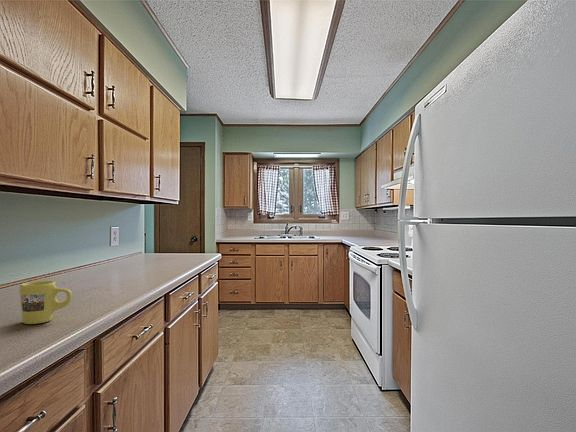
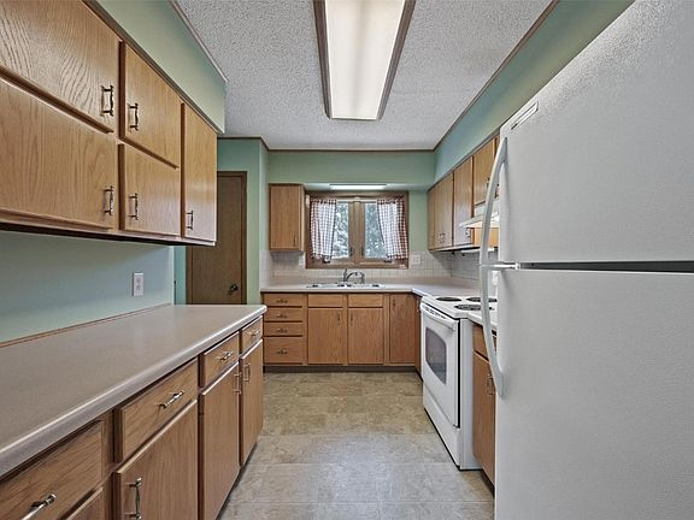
- mug (46, 301)
